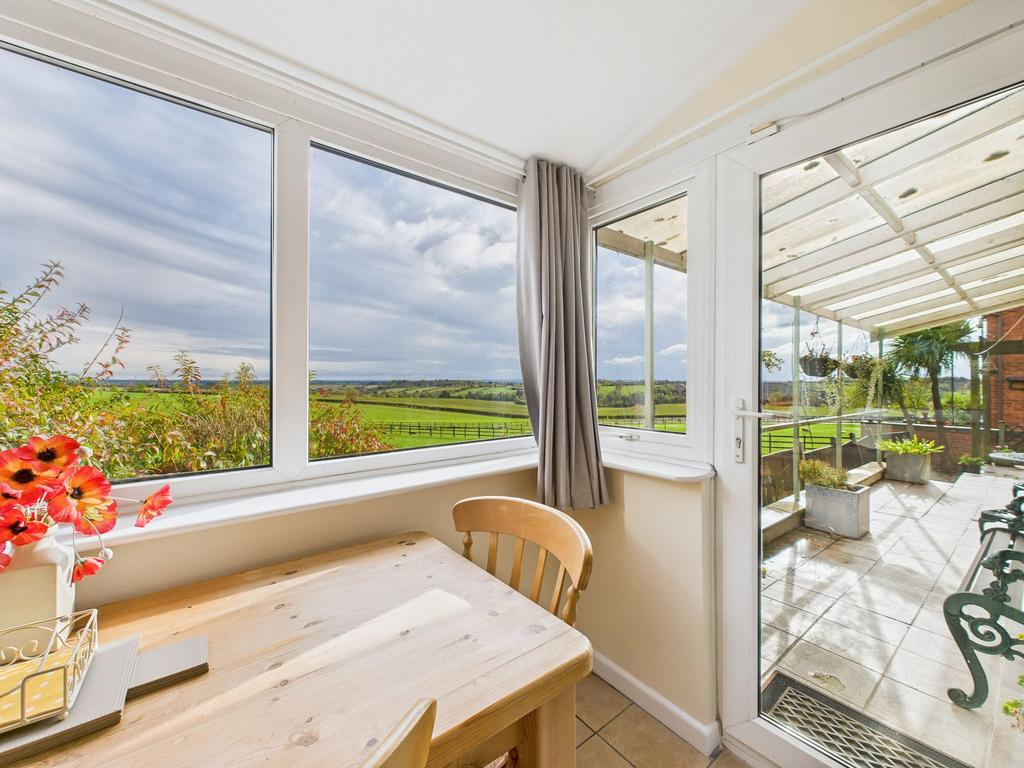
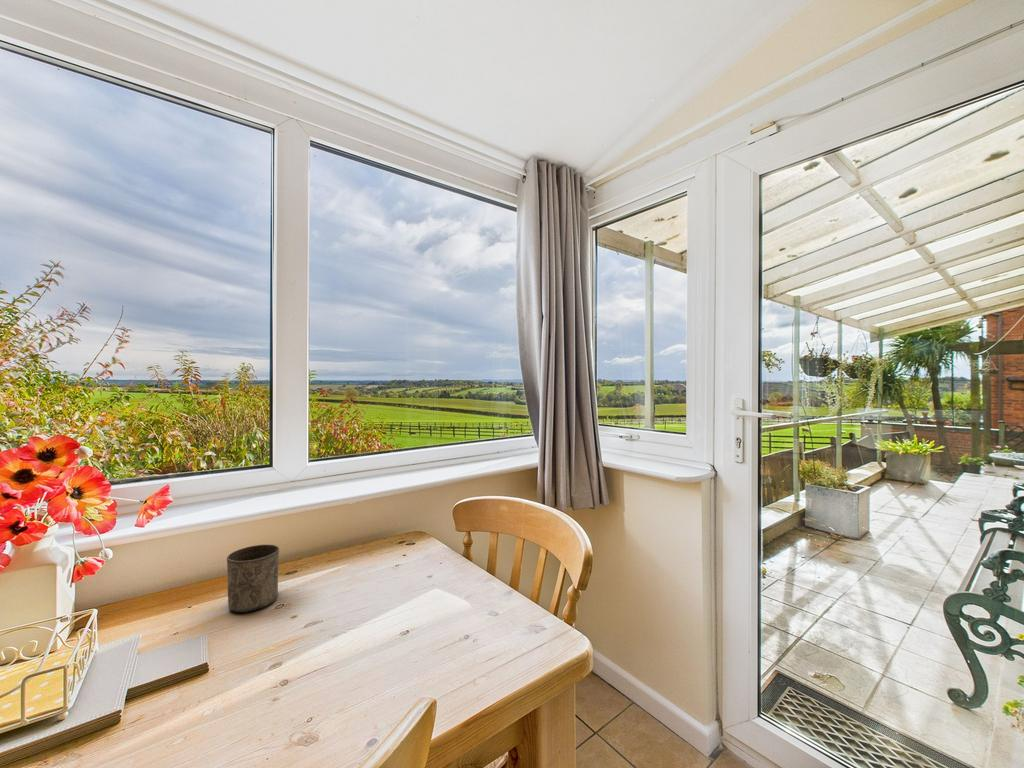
+ cup (253, 576)
